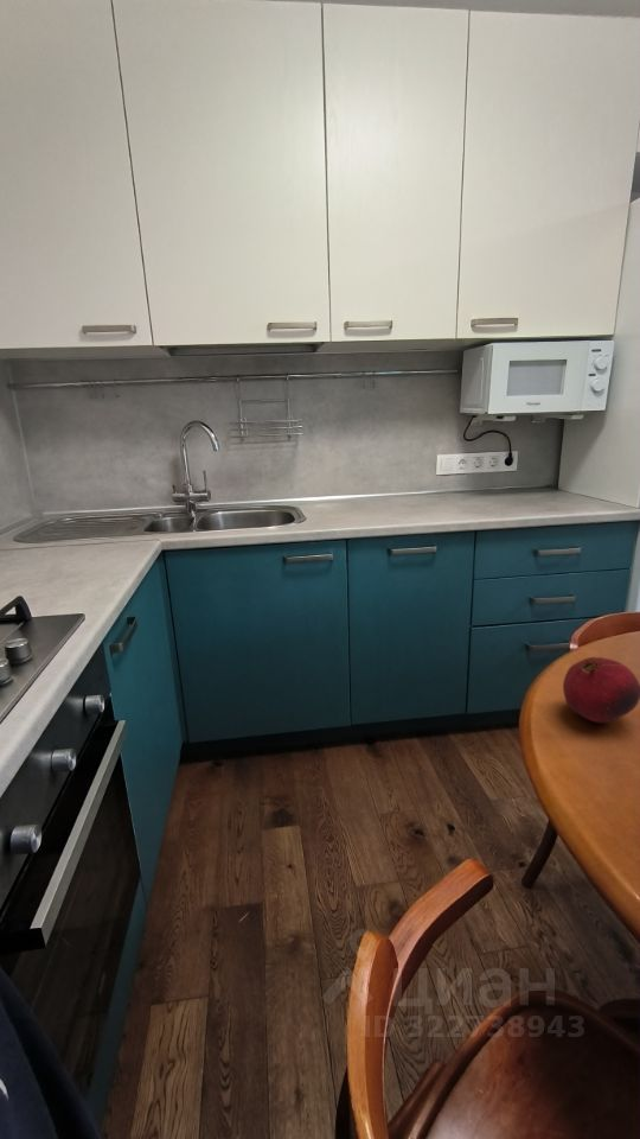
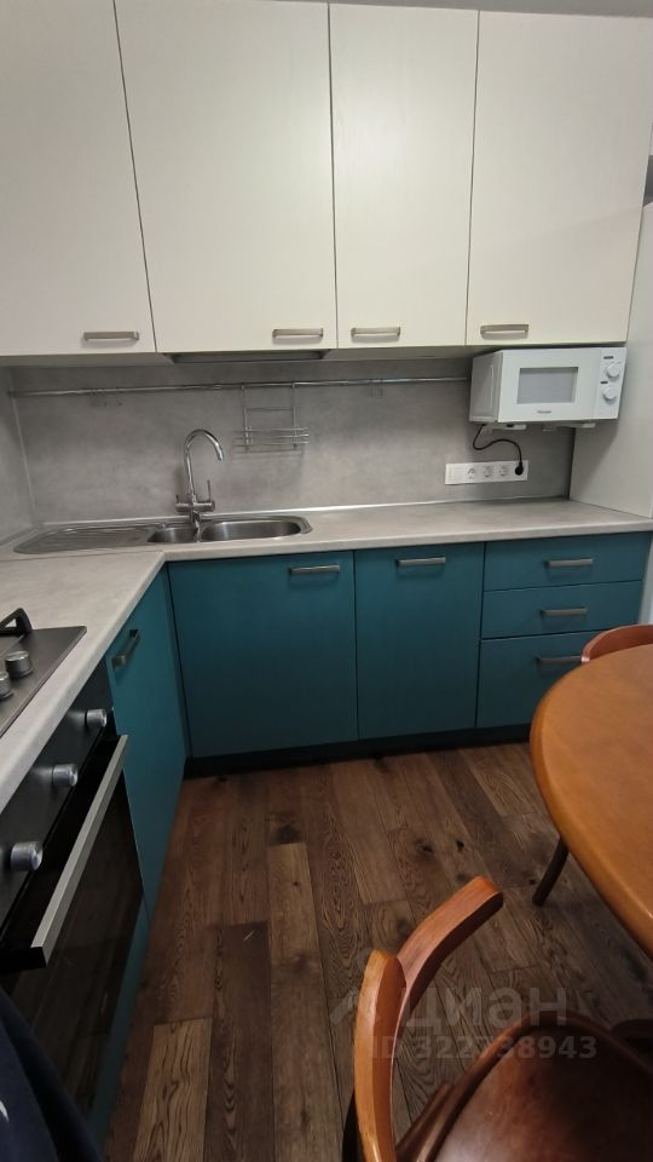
- fruit (599, 687)
